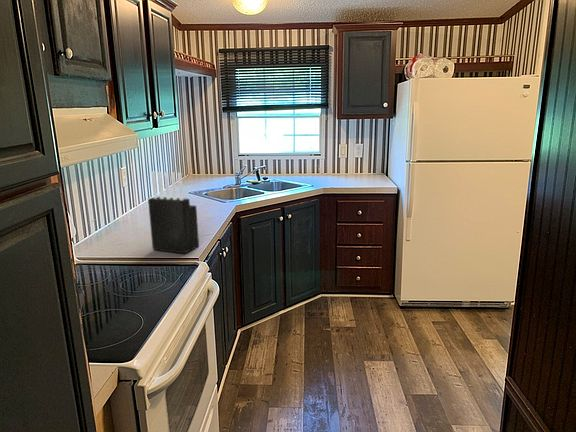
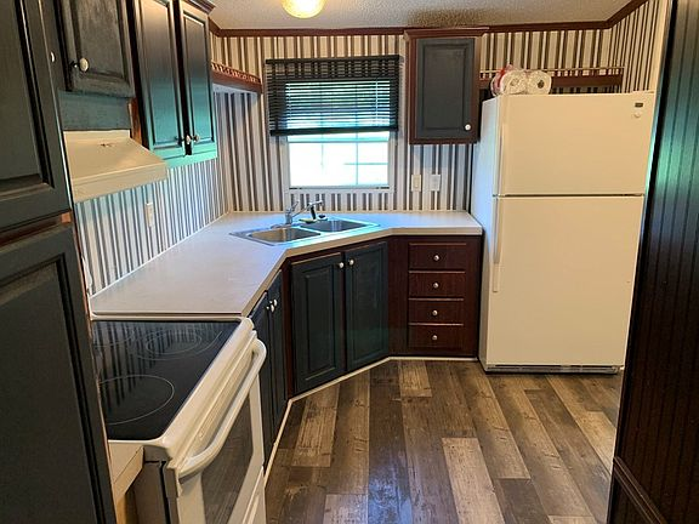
- knife block (174, 210)
